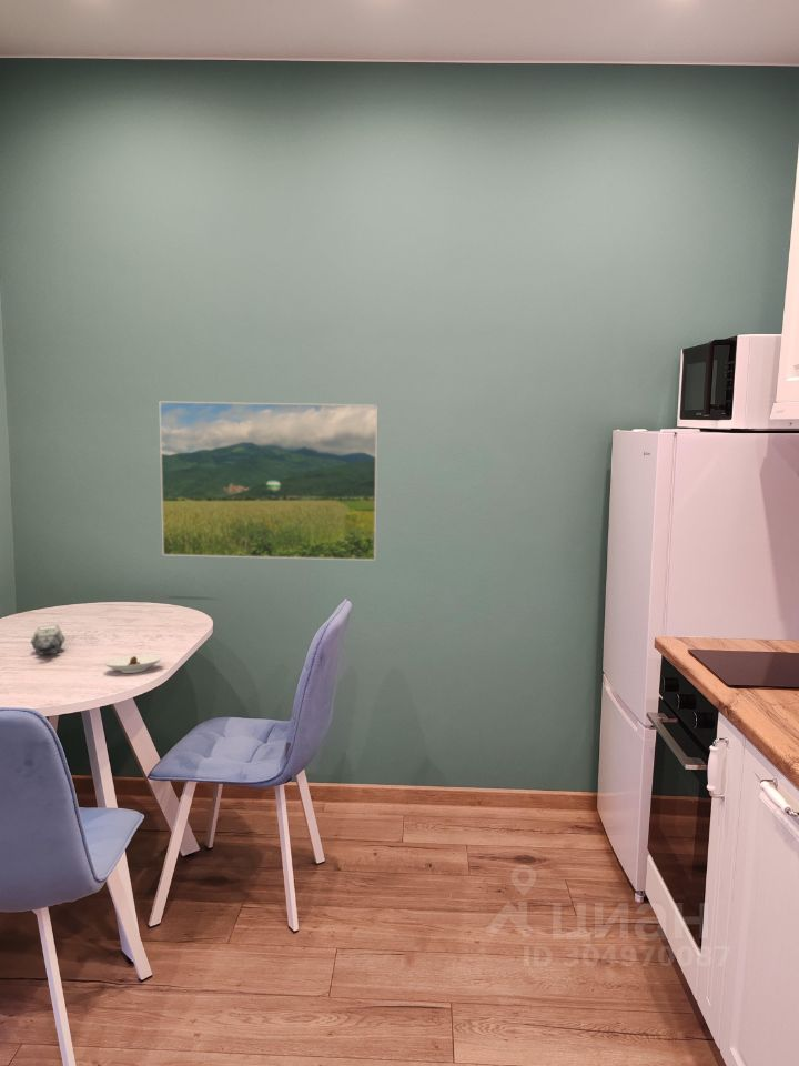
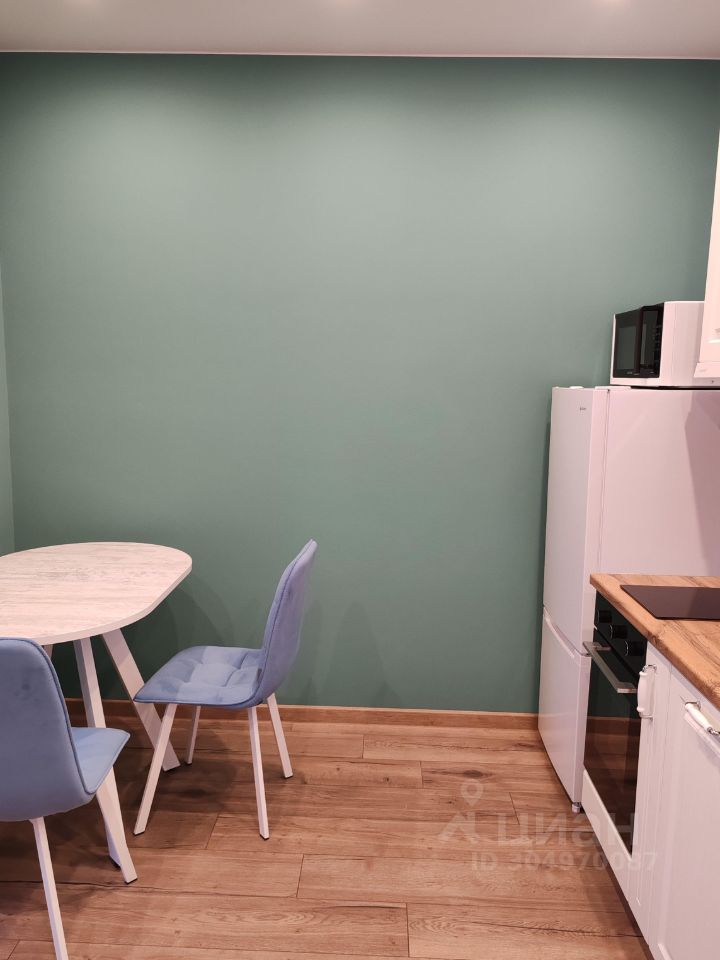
- teapot (48, 641)
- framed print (269, 481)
- saucer (133, 663)
